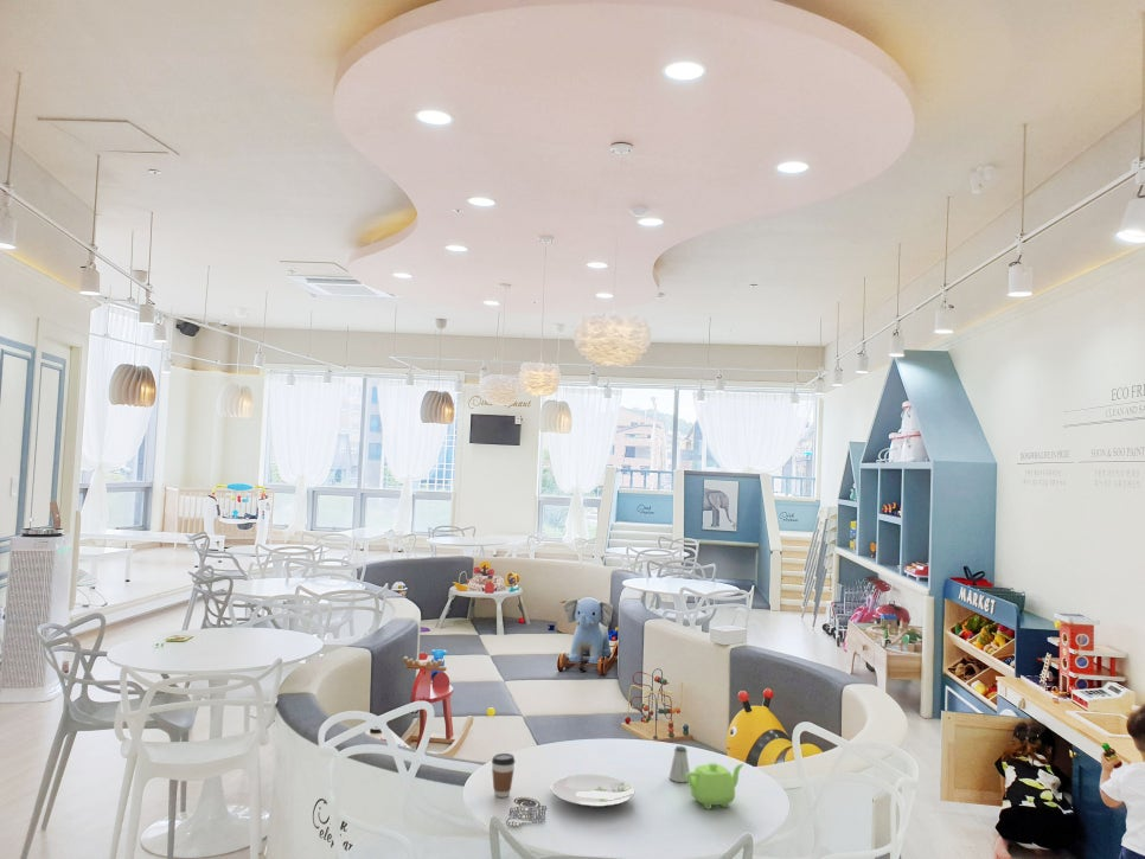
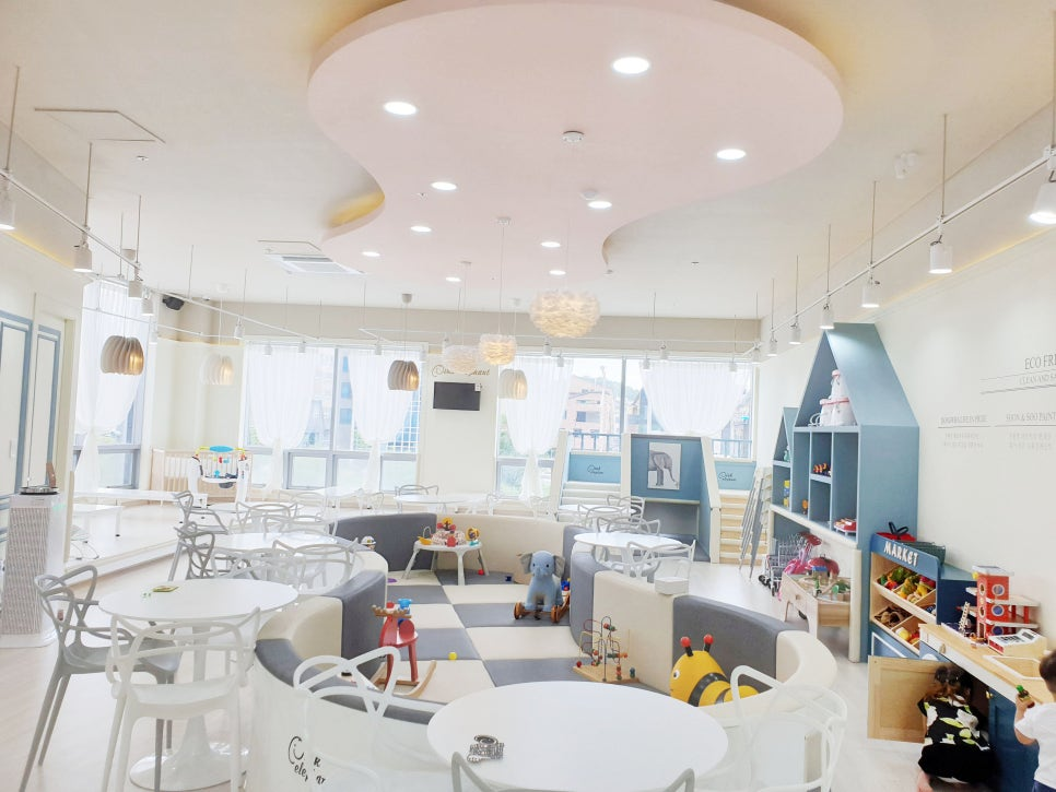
- plate (591, 794)
- teapot (715, 783)
- coffee cup (503, 775)
- saltshaker (679, 763)
